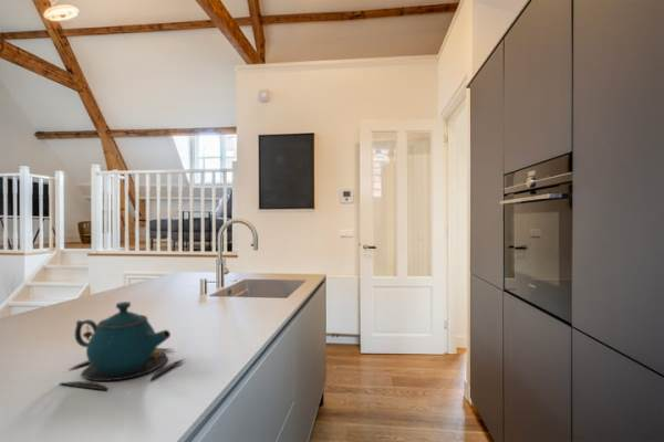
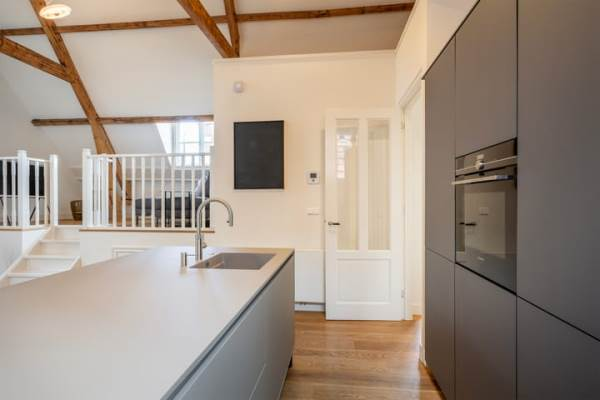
- teapot (124, 333)
